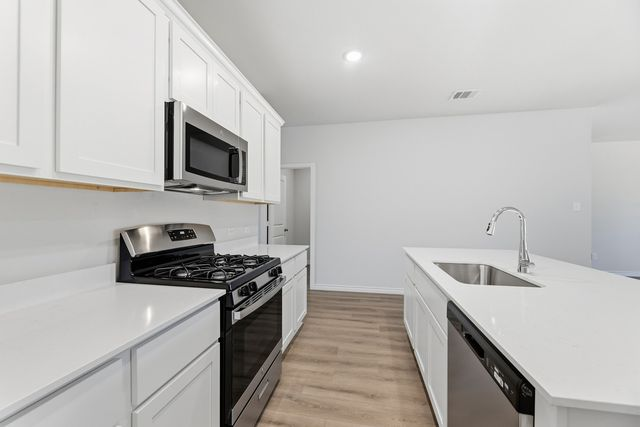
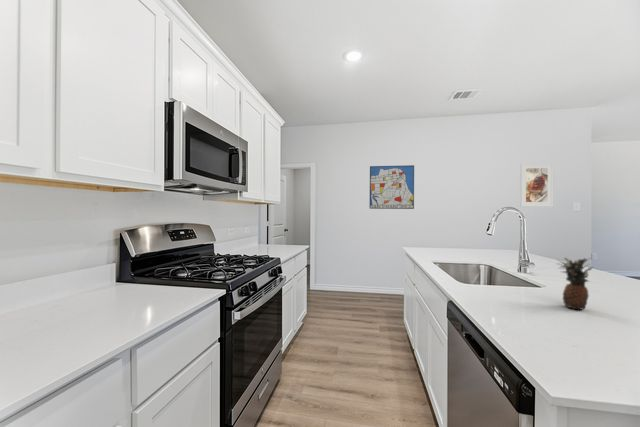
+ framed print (536, 185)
+ fruit (572, 281)
+ wall art (391, 187)
